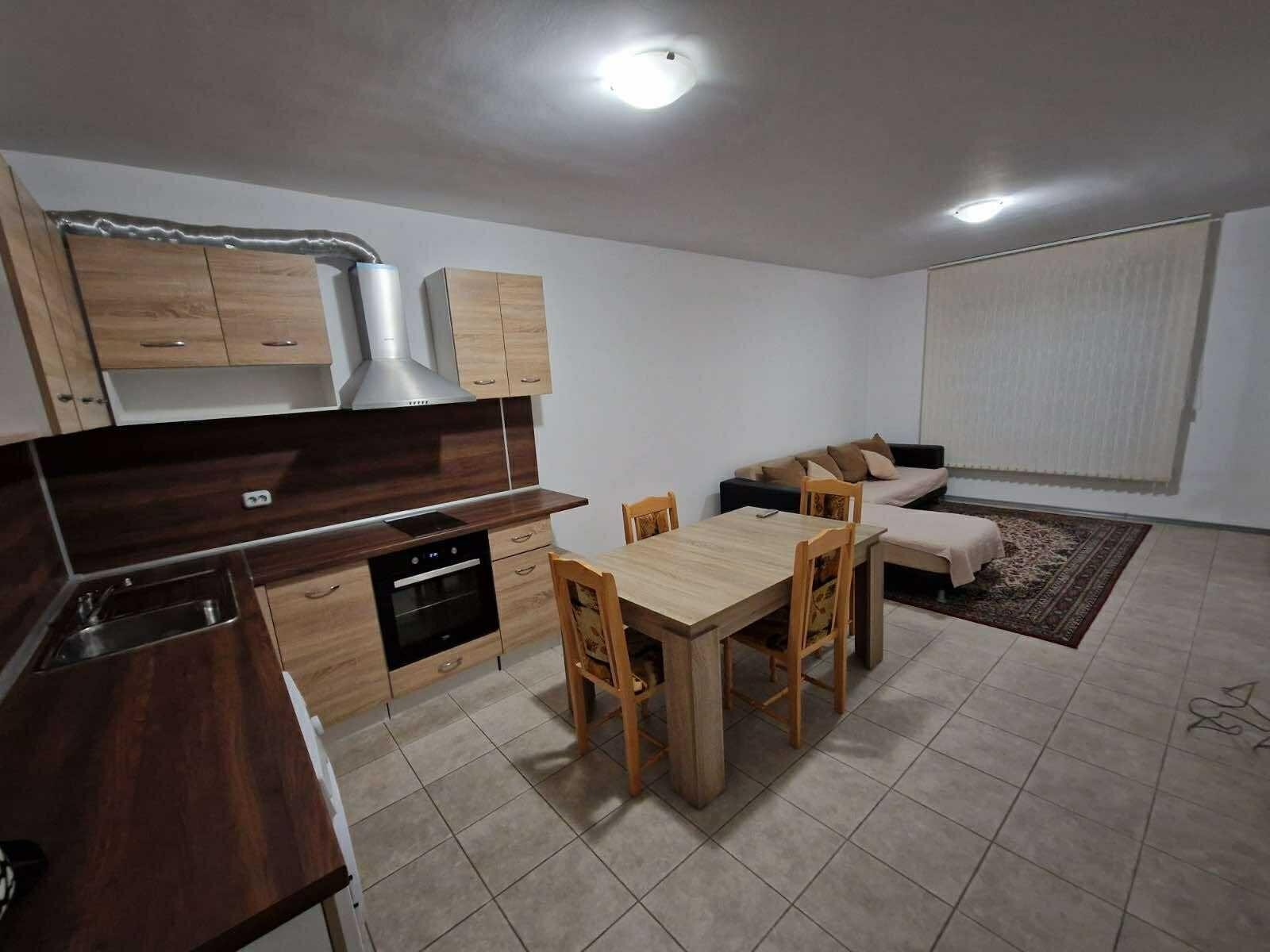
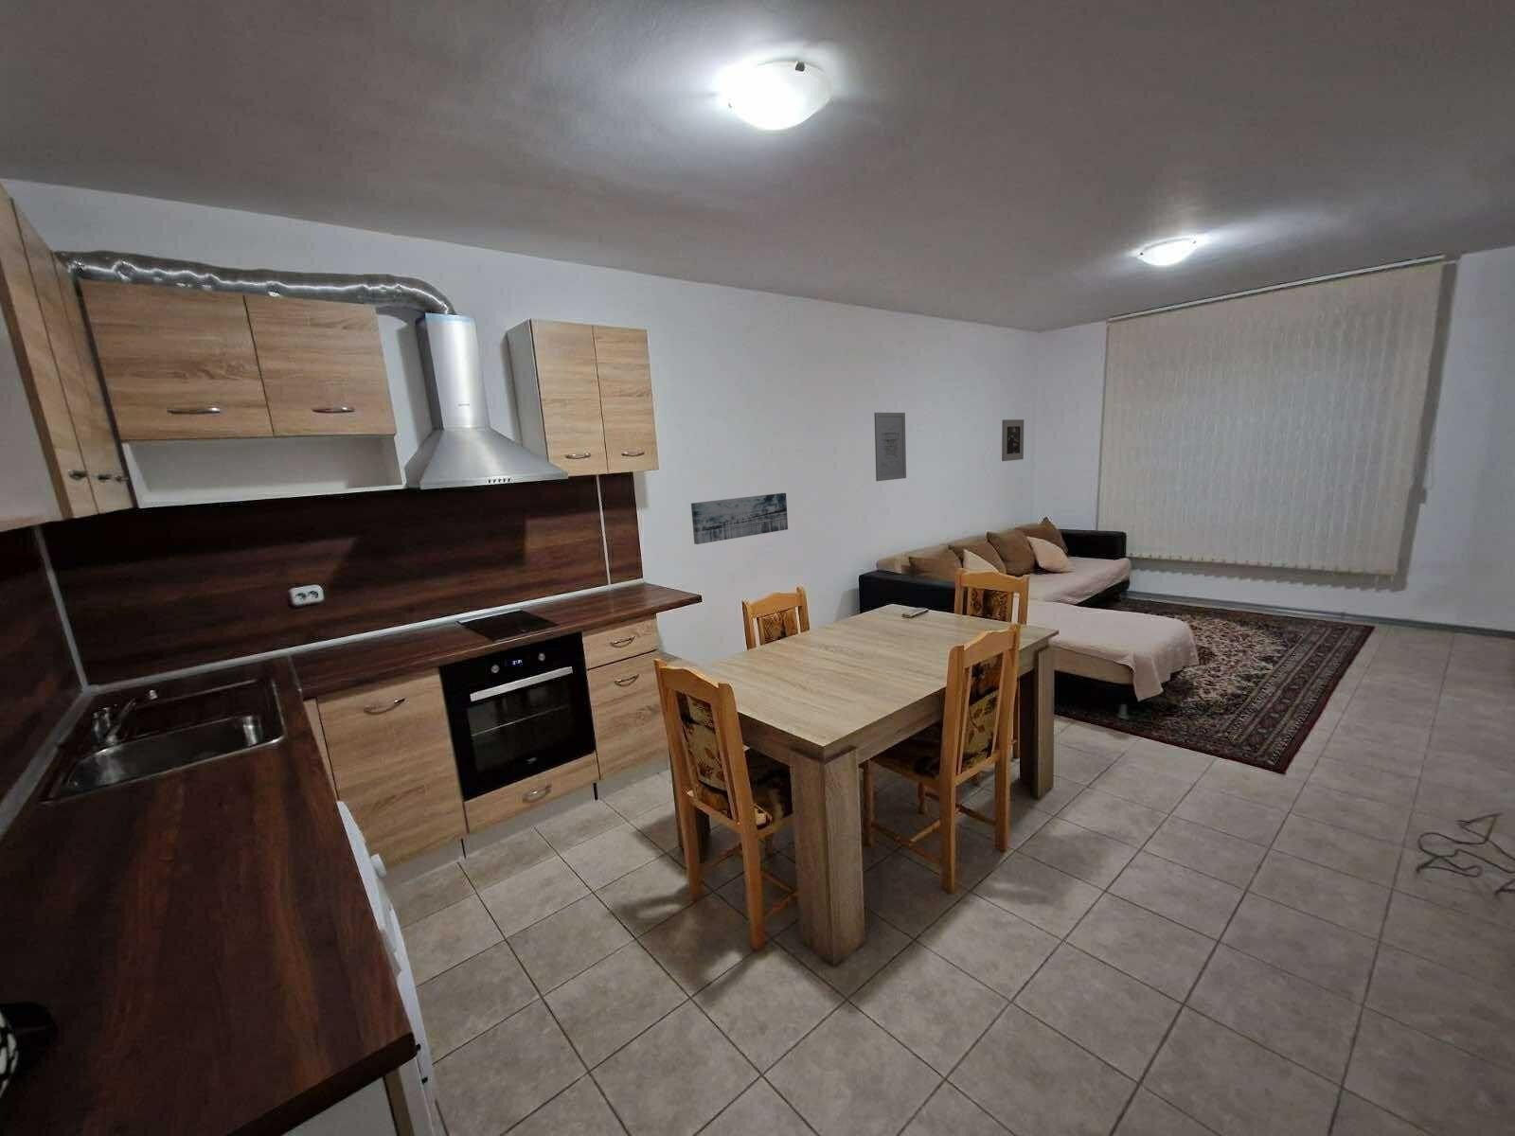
+ wall art (890, 446)
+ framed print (1013, 439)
+ wall art (742, 517)
